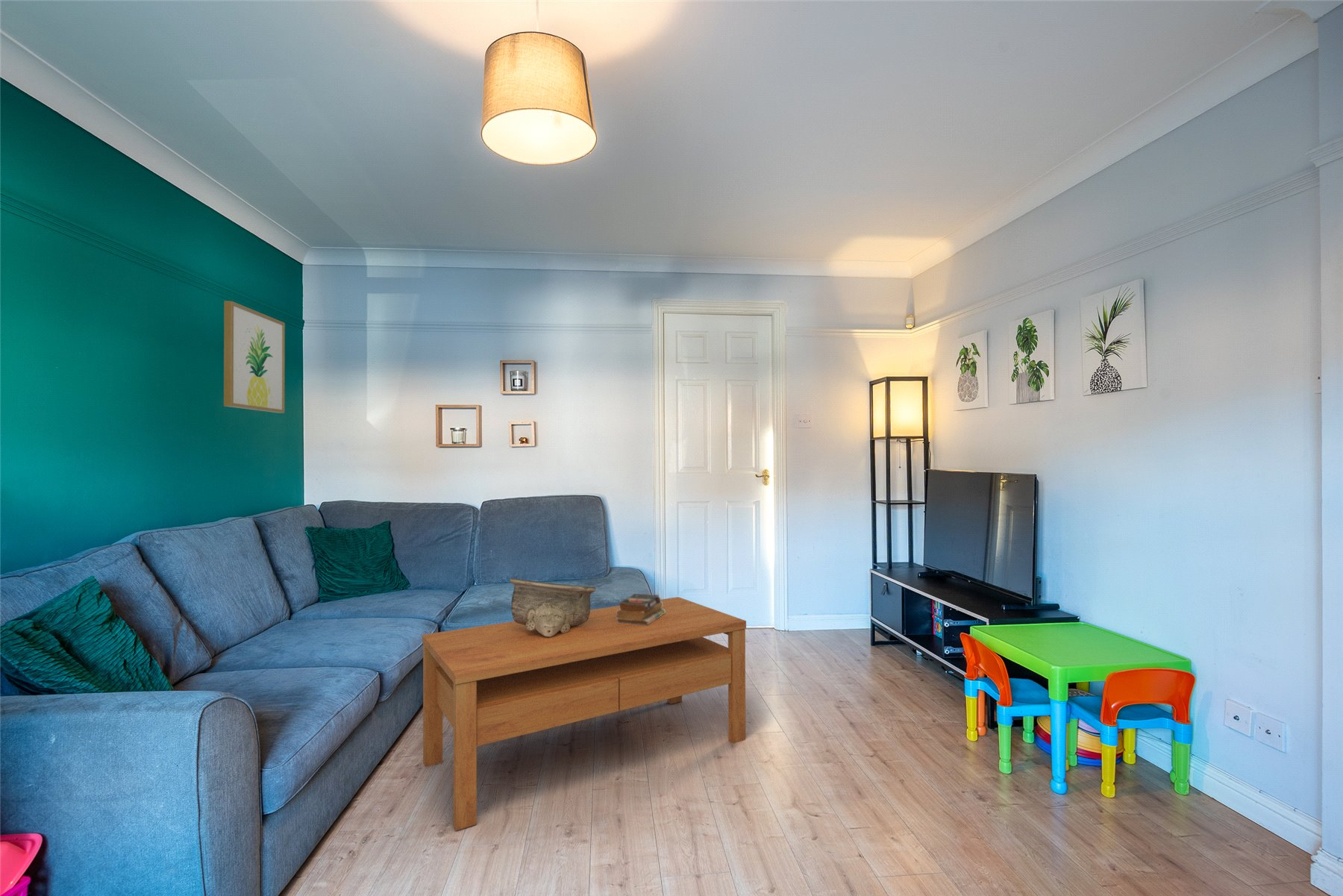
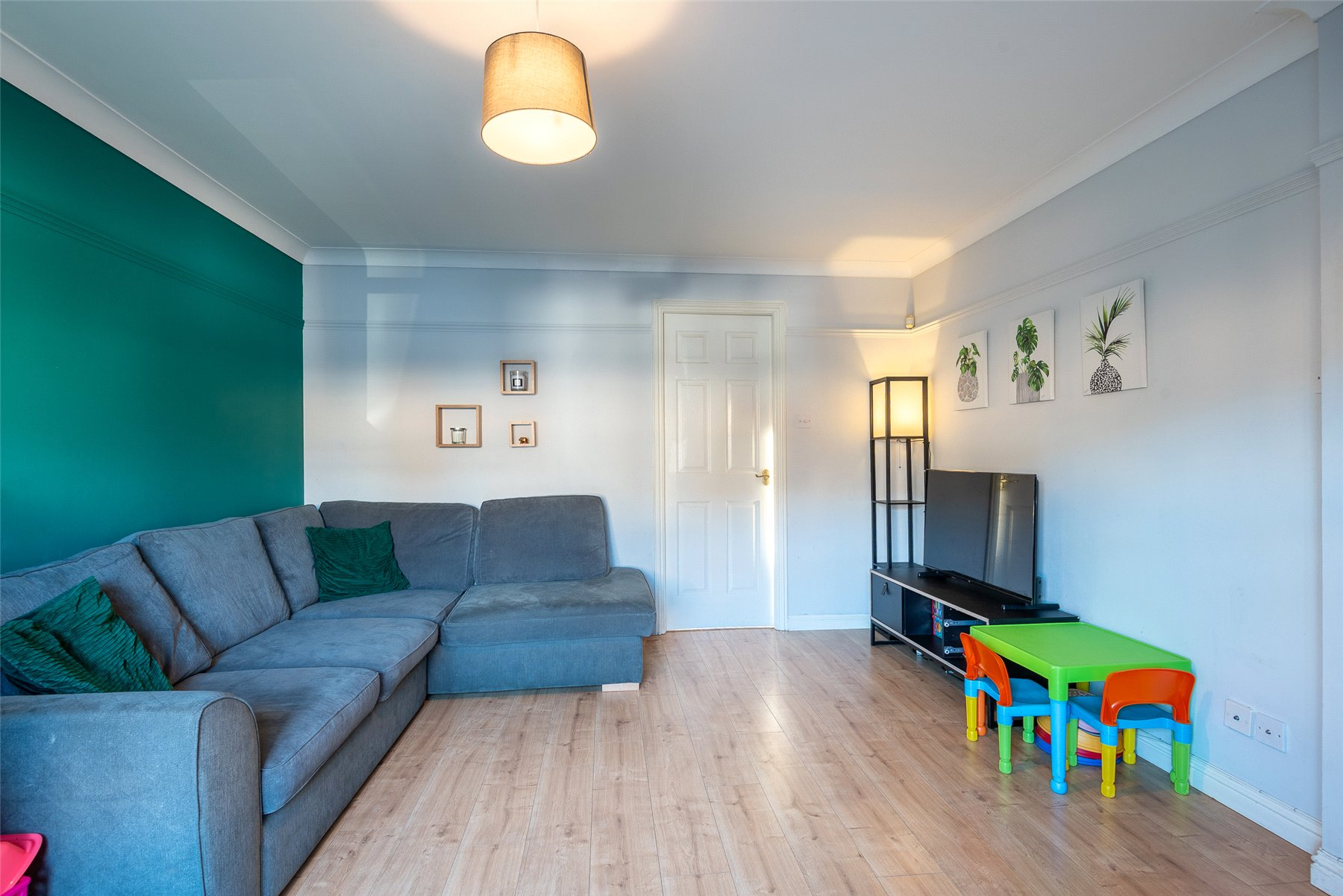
- coffee table (590, 689)
- books (642, 607)
- wall art (257, 361)
- decorative bowl (554, 604)
